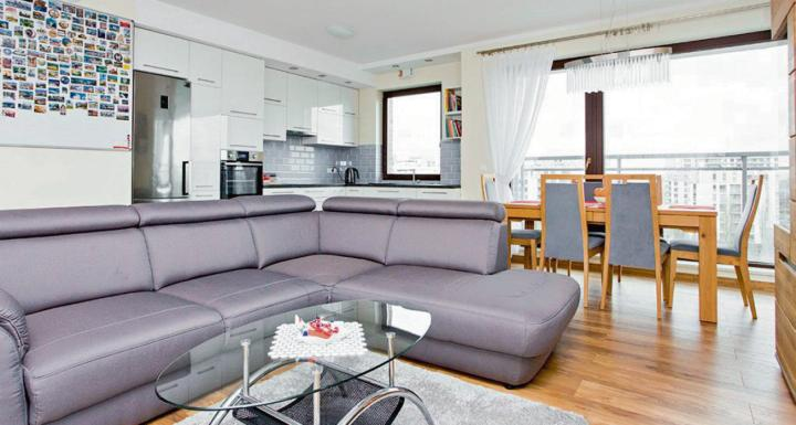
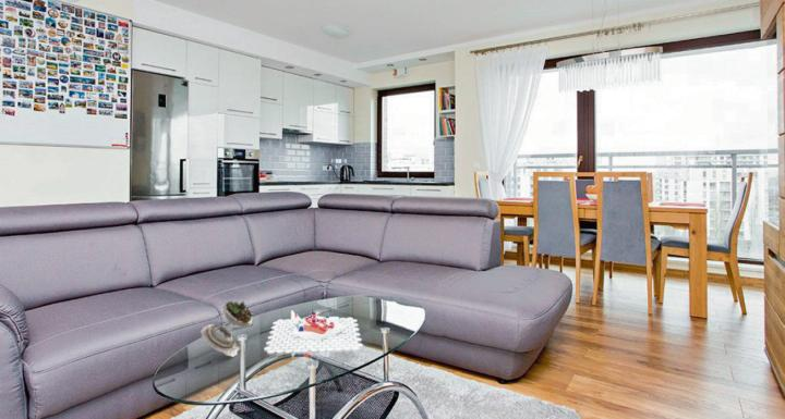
+ succulent plant (228, 328)
